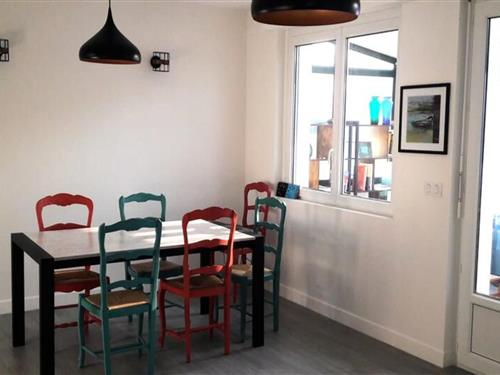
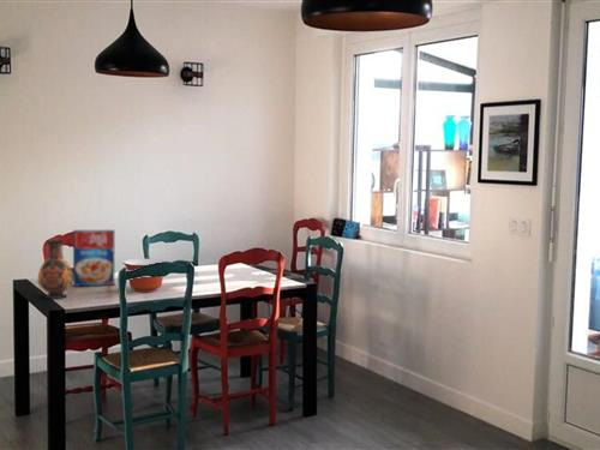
+ vase (55, 269)
+ mixing bowl (145, 277)
+ cereal box (94, 257)
